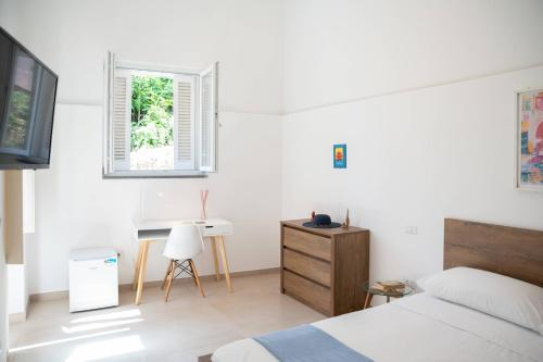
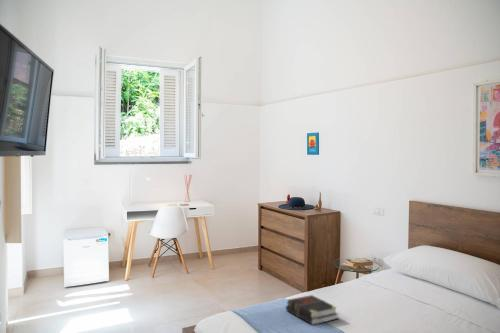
+ book (311, 308)
